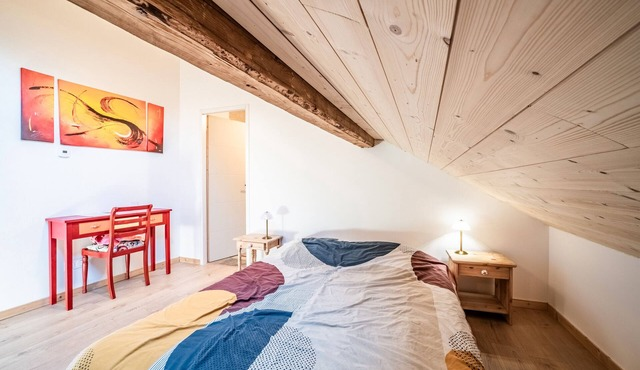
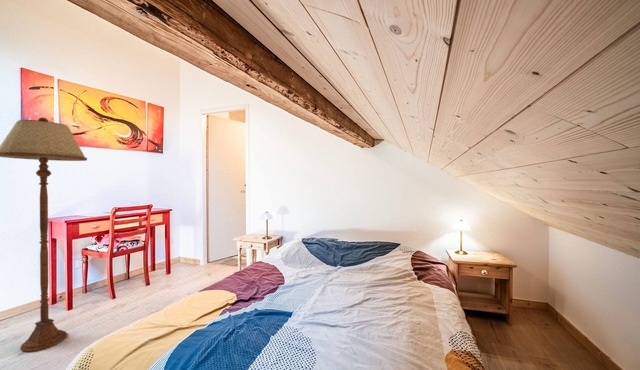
+ floor lamp (44, 230)
